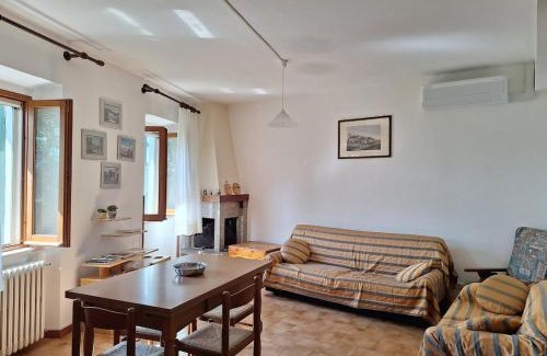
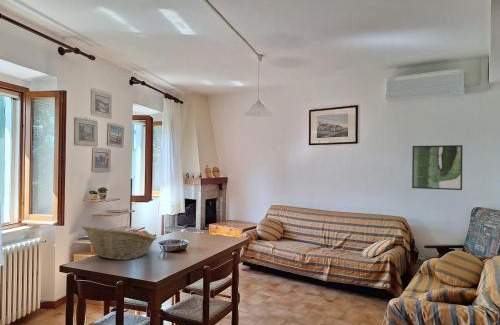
+ fruit basket (119, 238)
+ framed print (436, 167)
